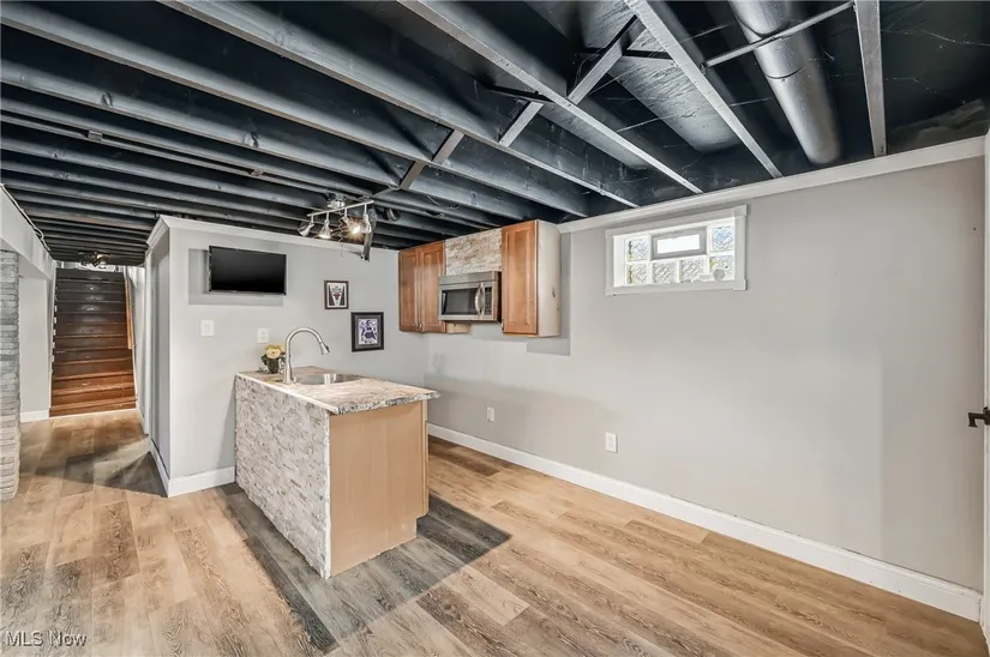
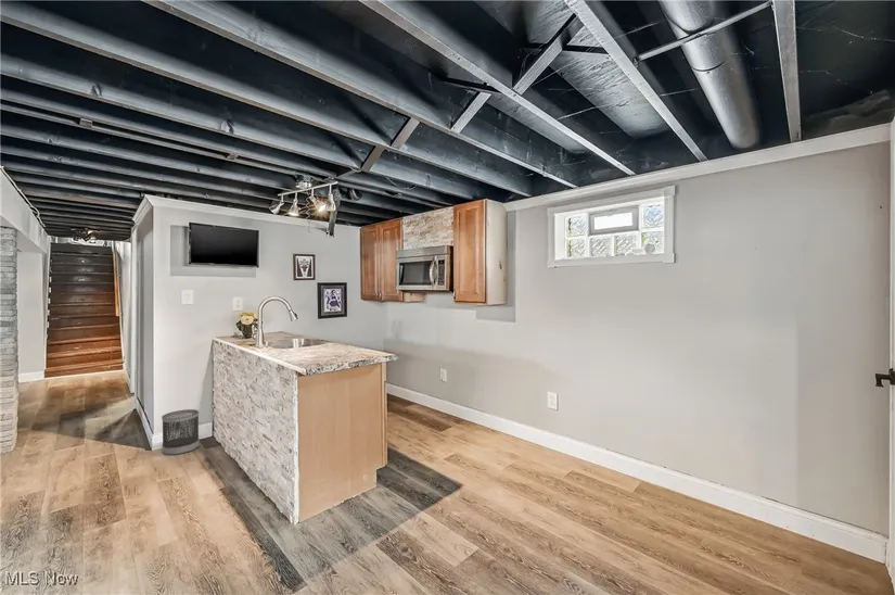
+ wastebasket (180, 431)
